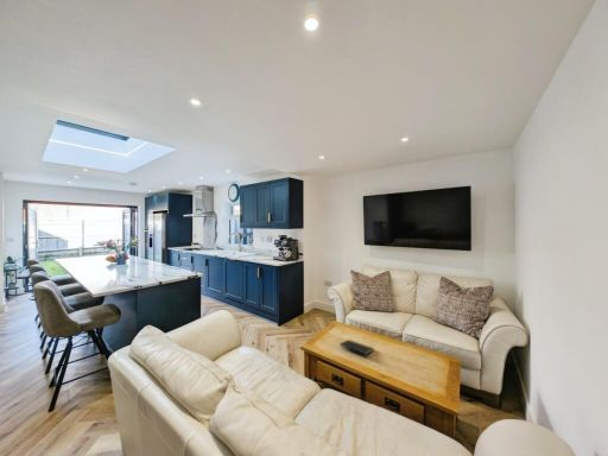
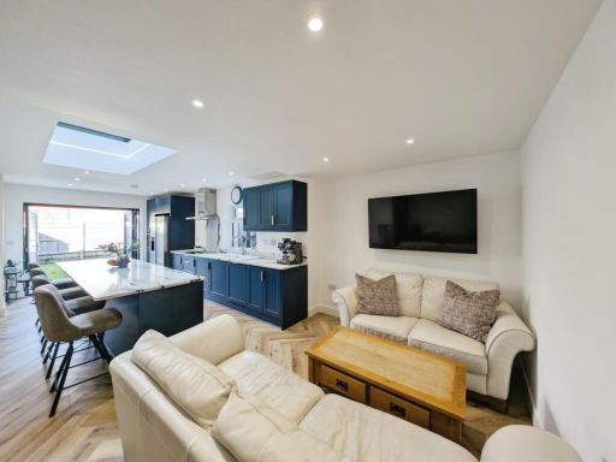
- notepad (356, 346)
